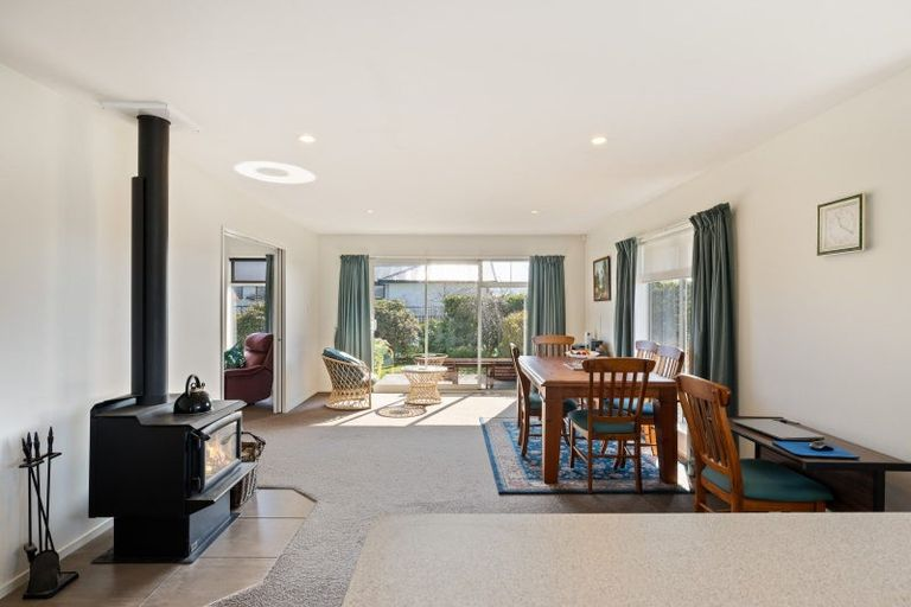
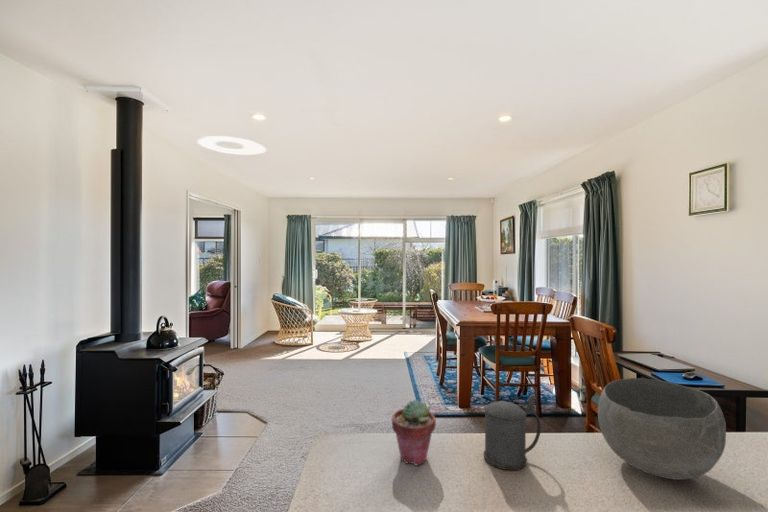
+ bowl (656, 429)
+ potted succulent (413, 428)
+ beer stein (512, 426)
